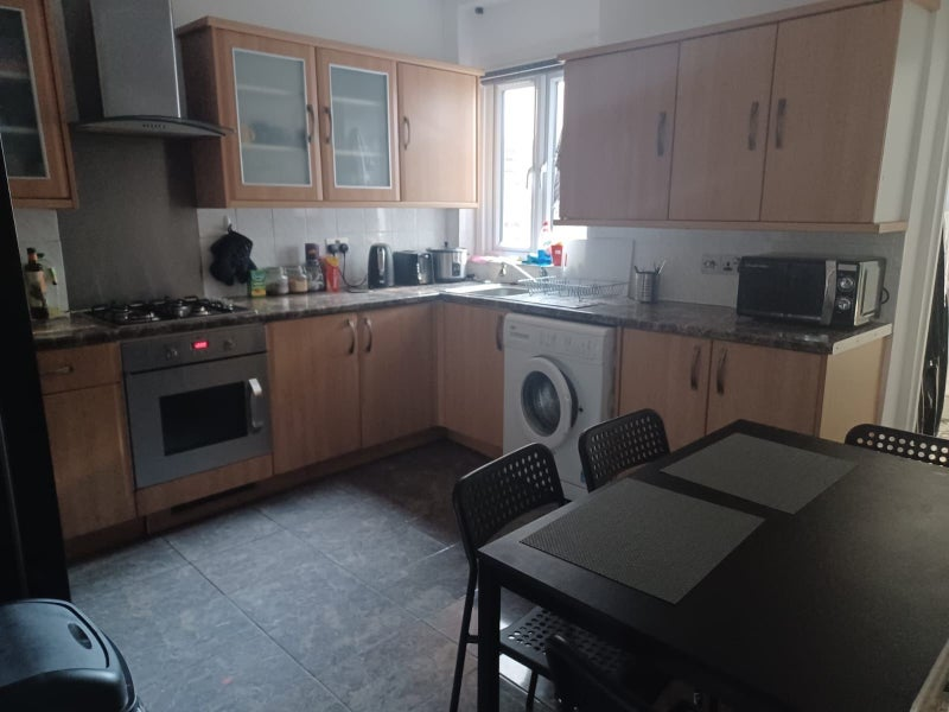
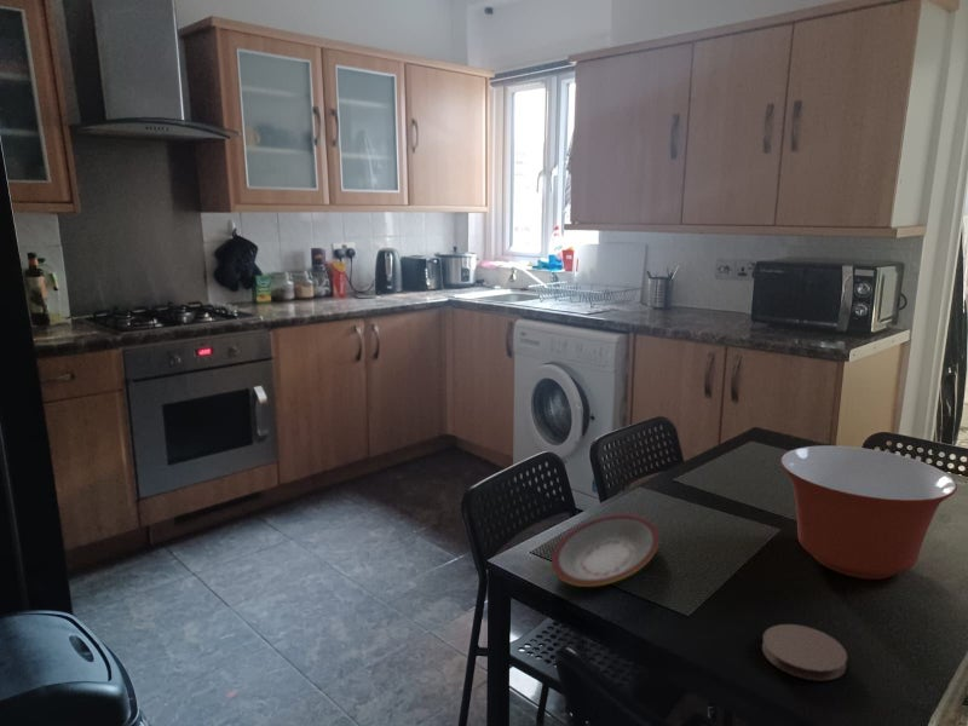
+ mixing bowl (858, 515)
+ coaster (803, 650)
+ plate (606, 552)
